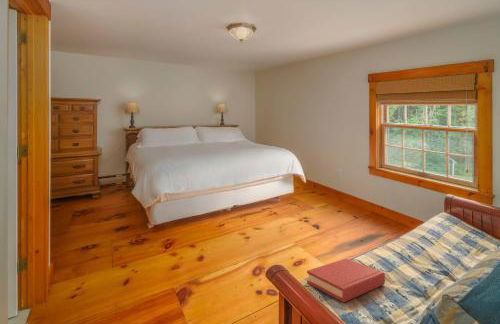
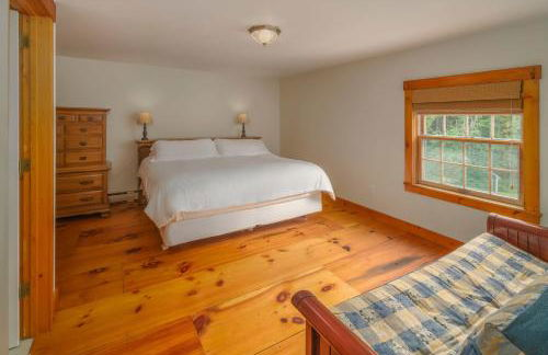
- hardback book (345, 277)
